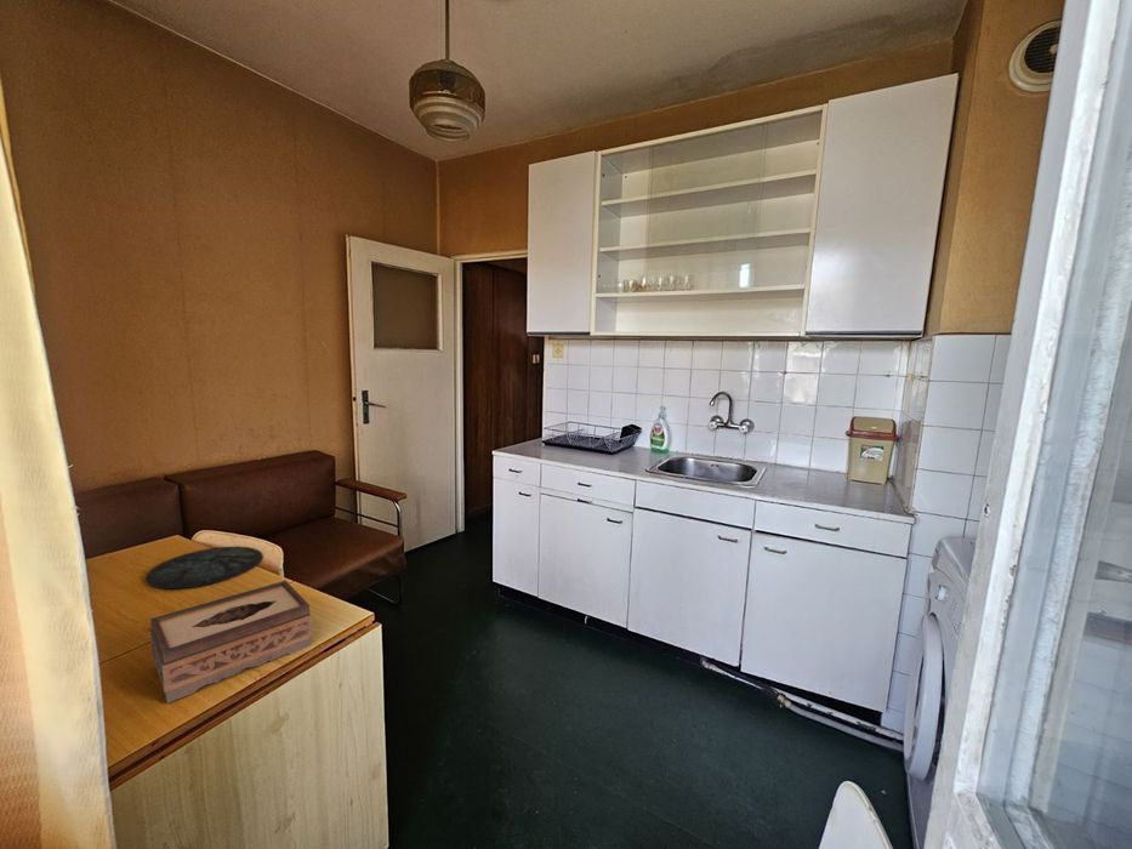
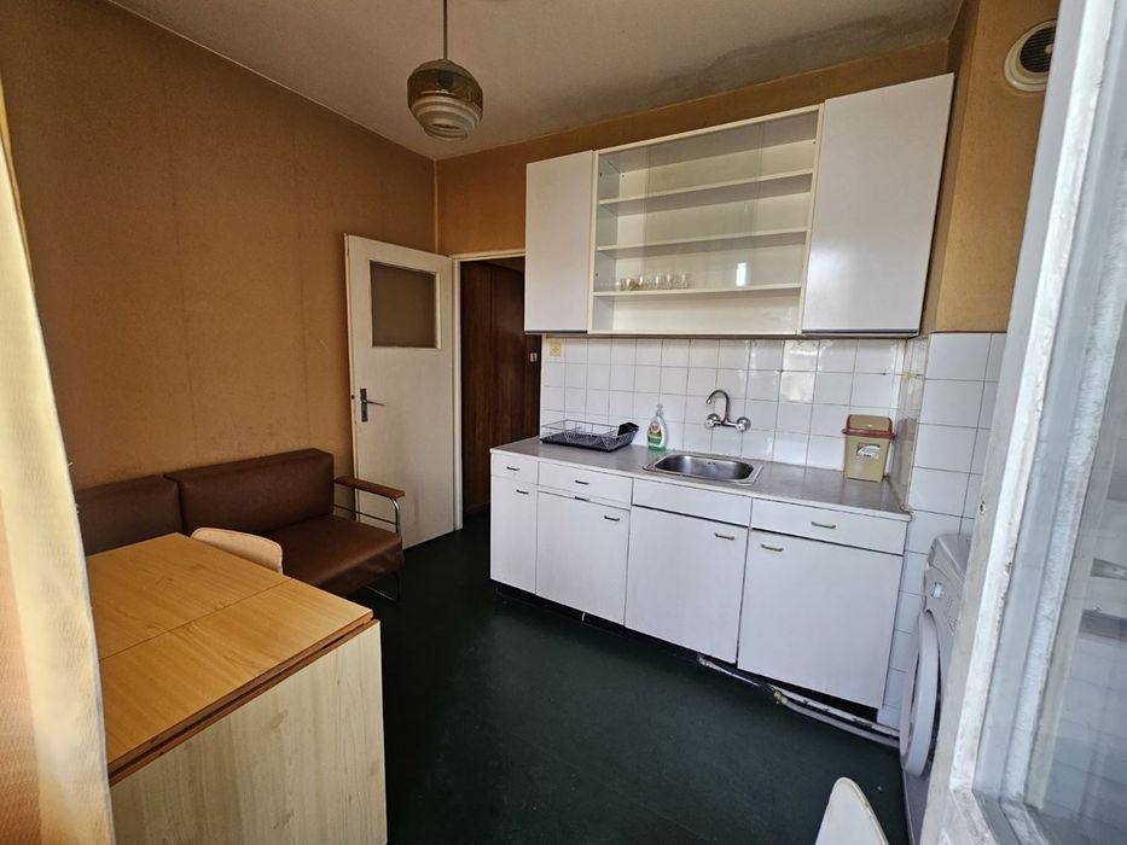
- plate (207, 560)
- tissue box (234, 633)
